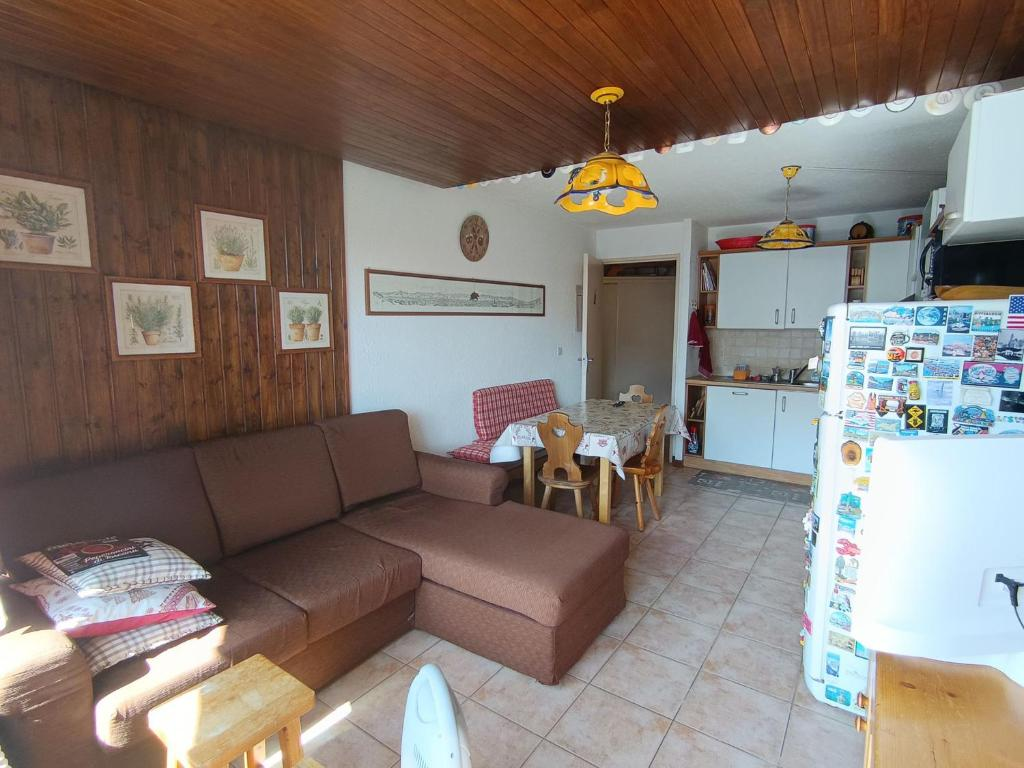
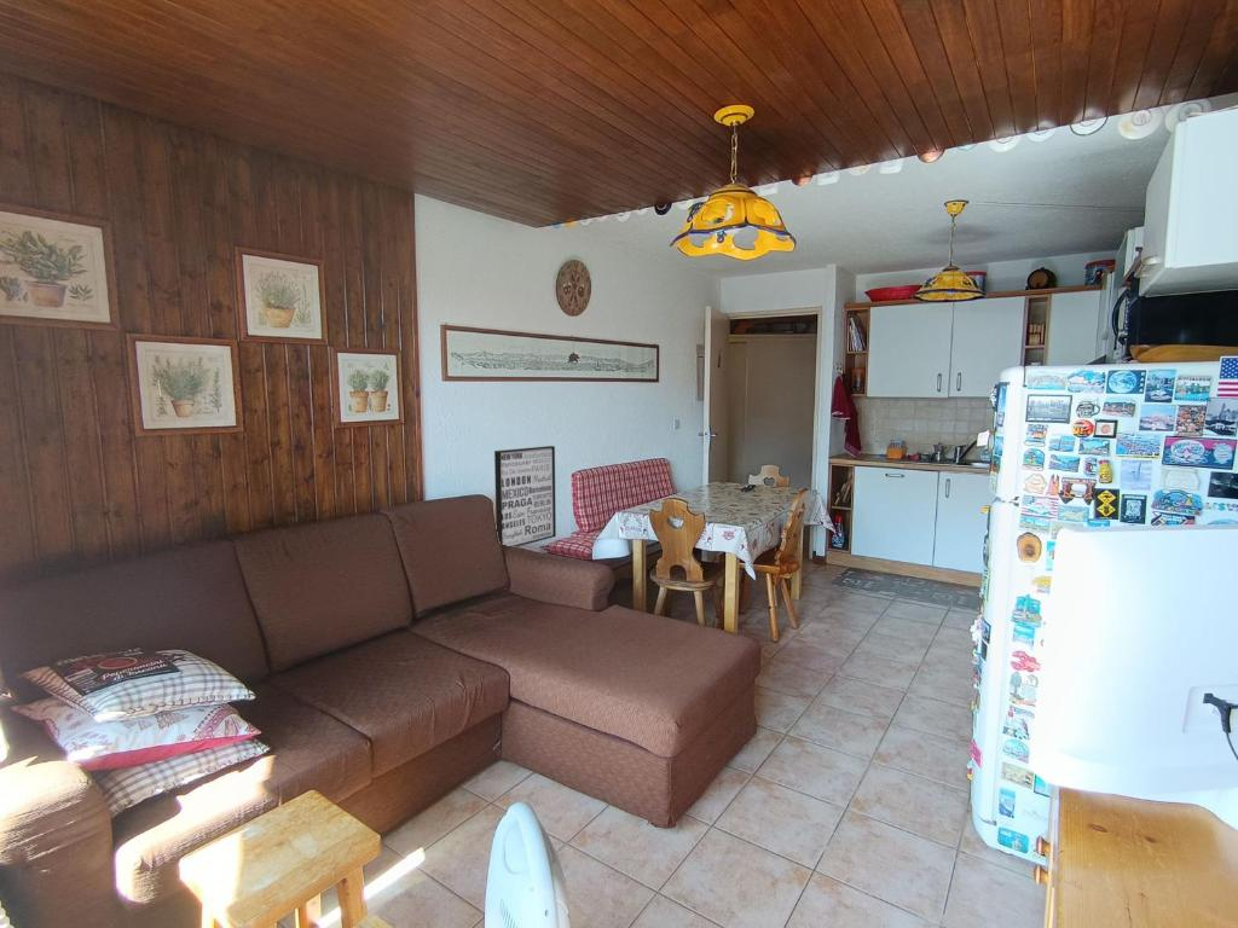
+ wall art (526, 495)
